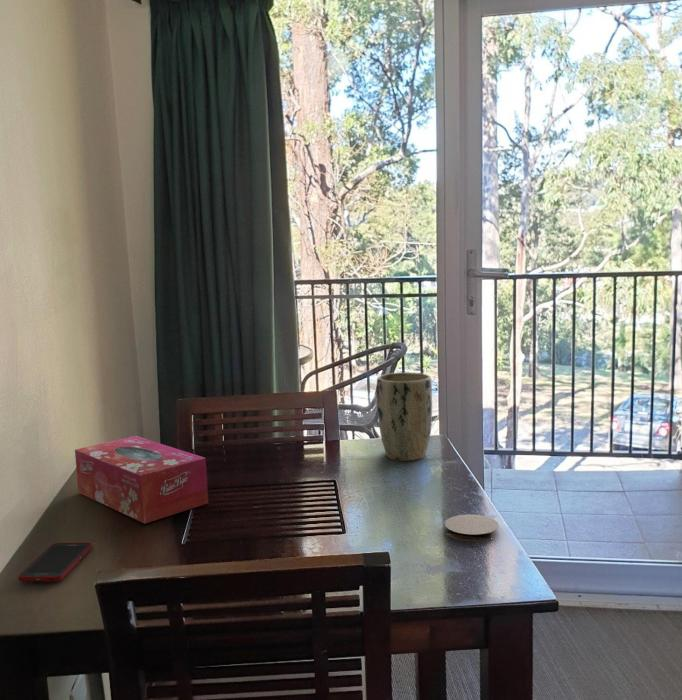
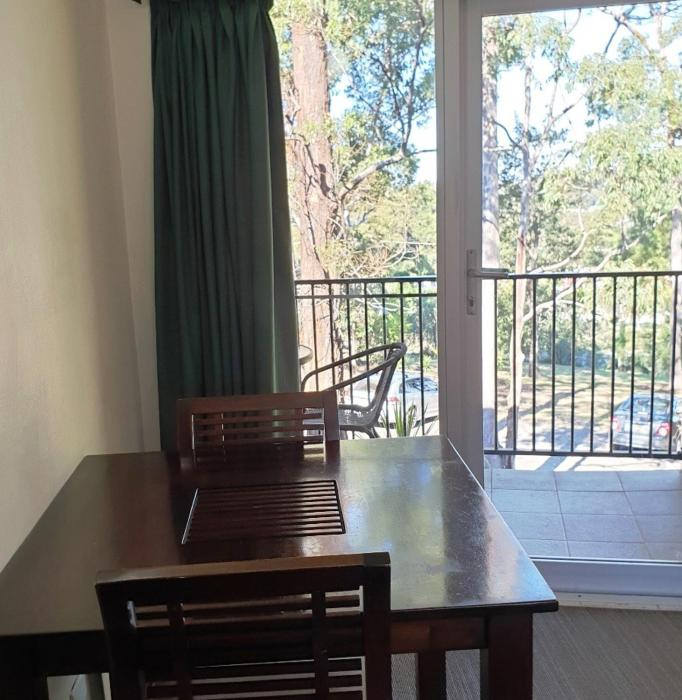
- plant pot (404, 416)
- tissue box (139, 475)
- cell phone (57, 561)
- coaster (471, 527)
